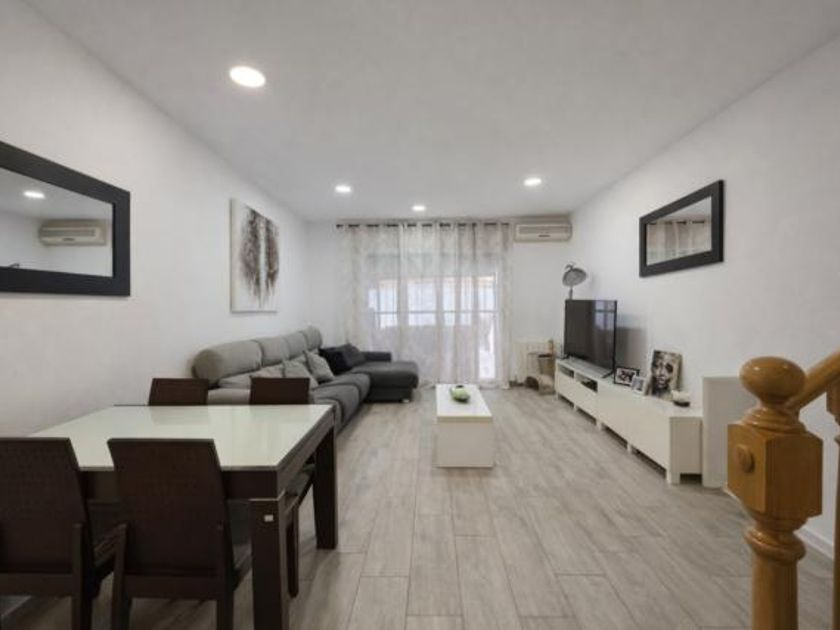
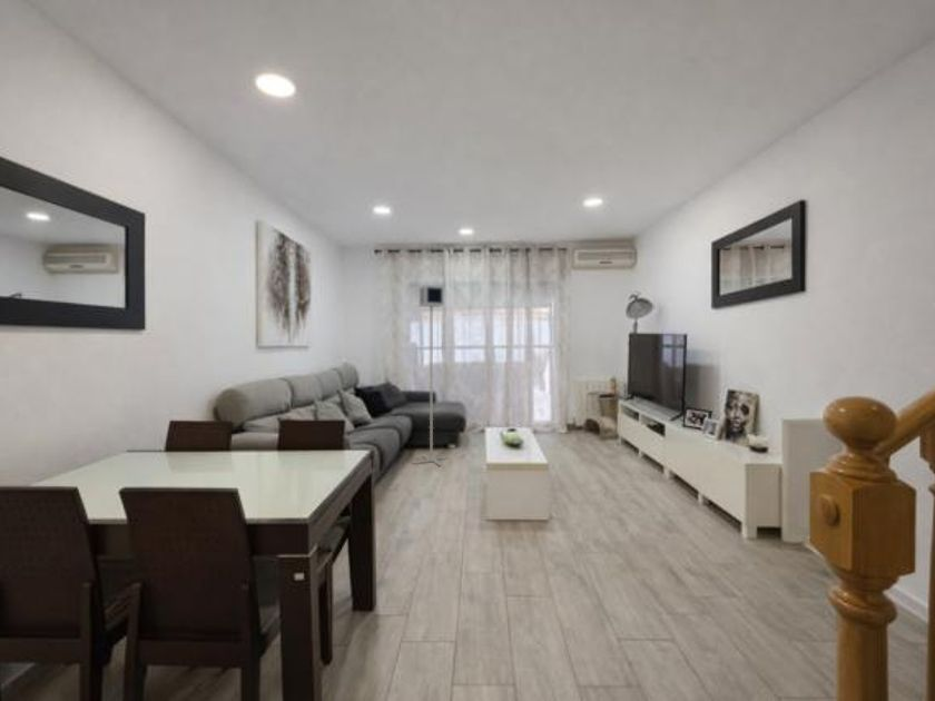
+ floor lamp (431, 374)
